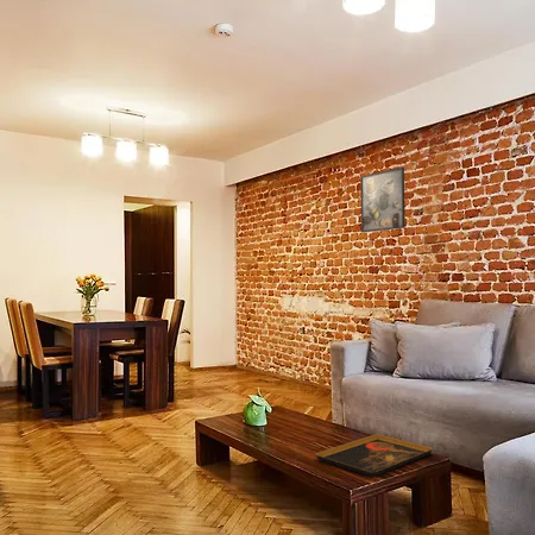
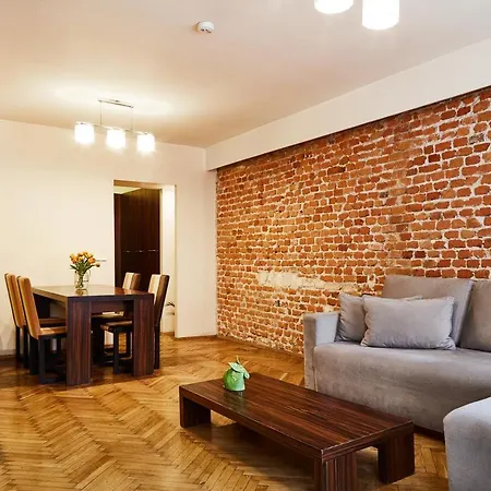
- decorative tray (374, 453)
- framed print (382, 201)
